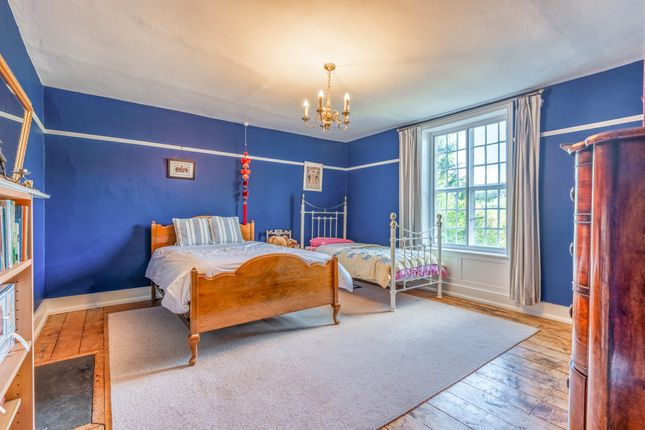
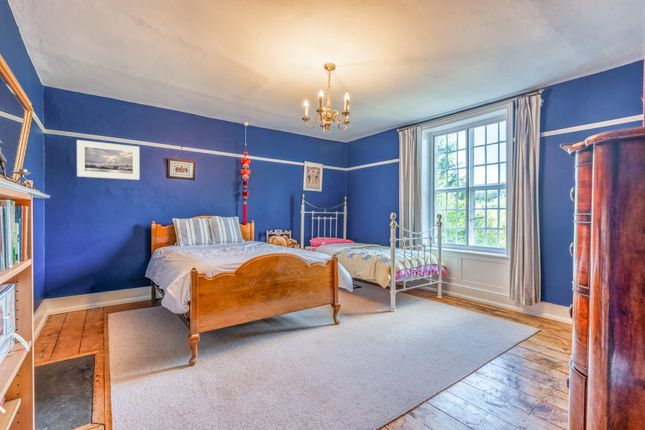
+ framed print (109, 160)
